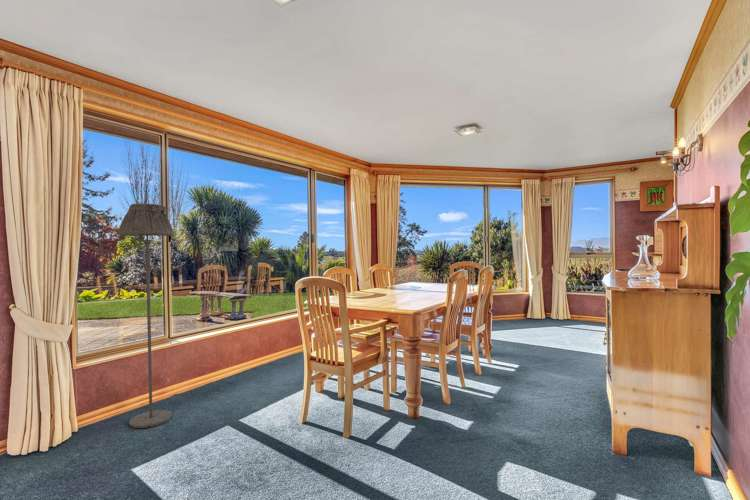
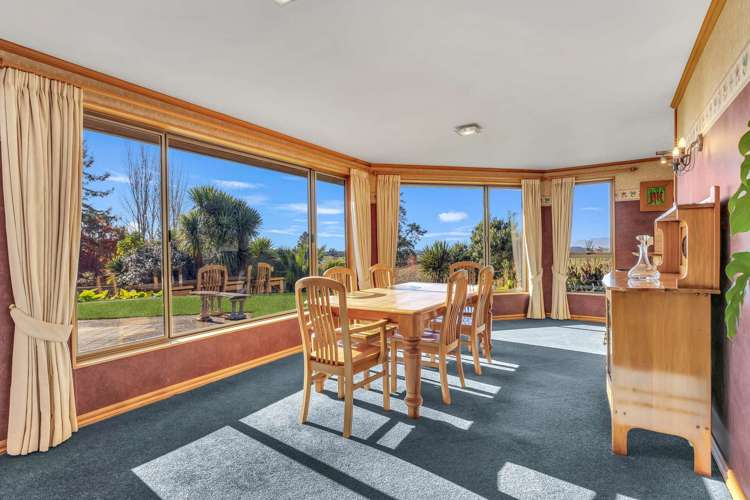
- floor lamp (148, 312)
